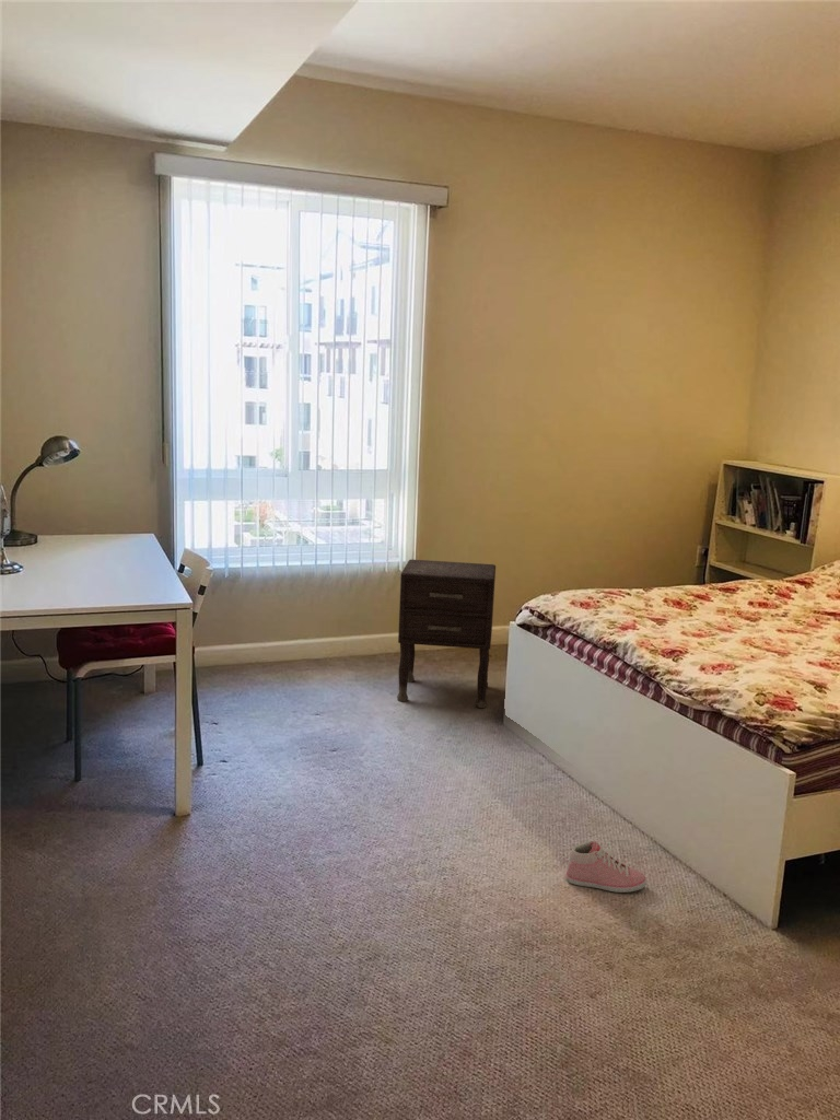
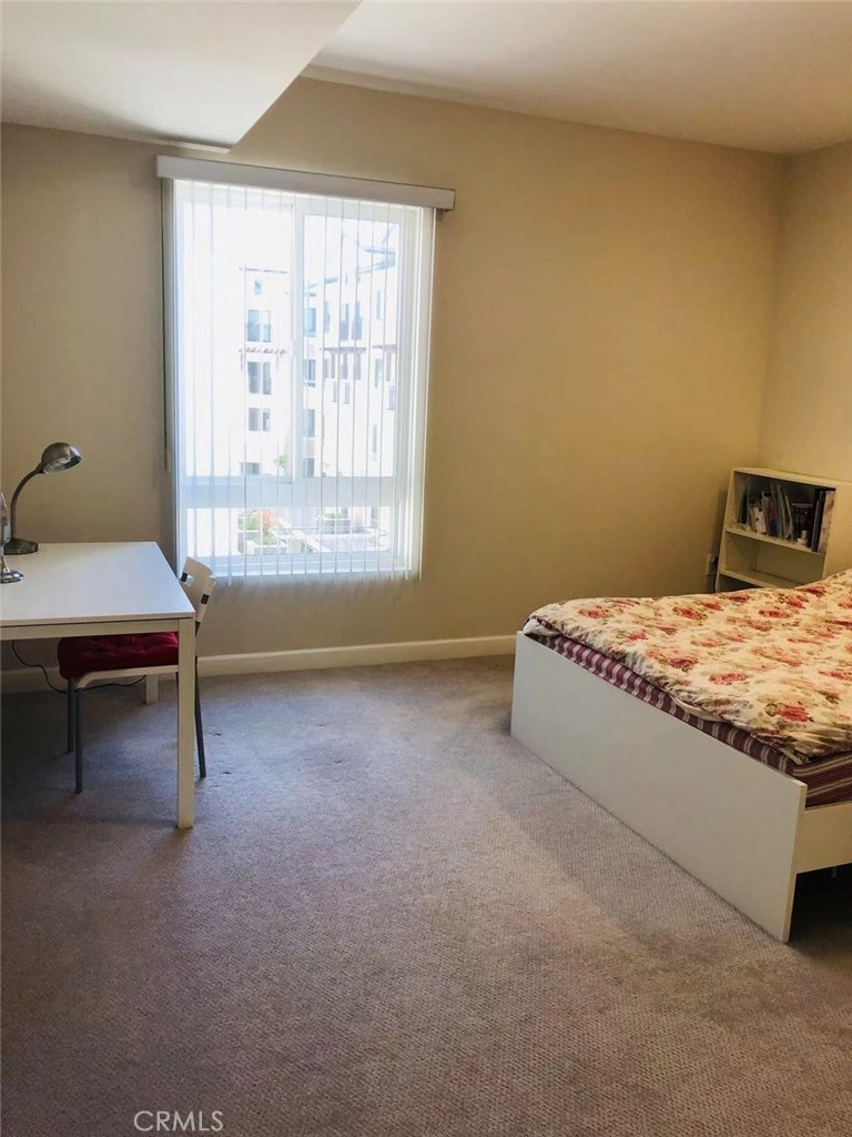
- sneaker (607, 865)
- nightstand (446, 632)
